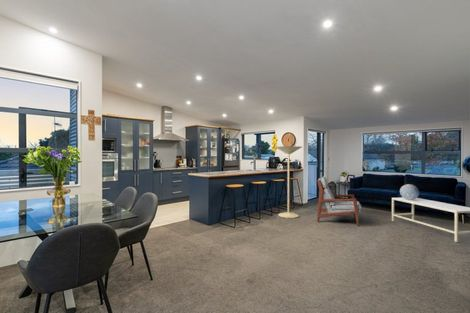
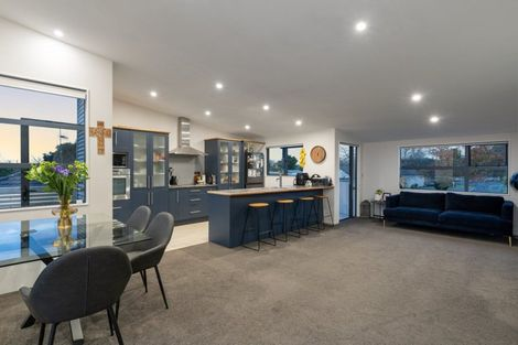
- decorative globe (409, 191)
- armchair (338, 199)
- candle holder (288, 180)
- coffee table (429, 224)
